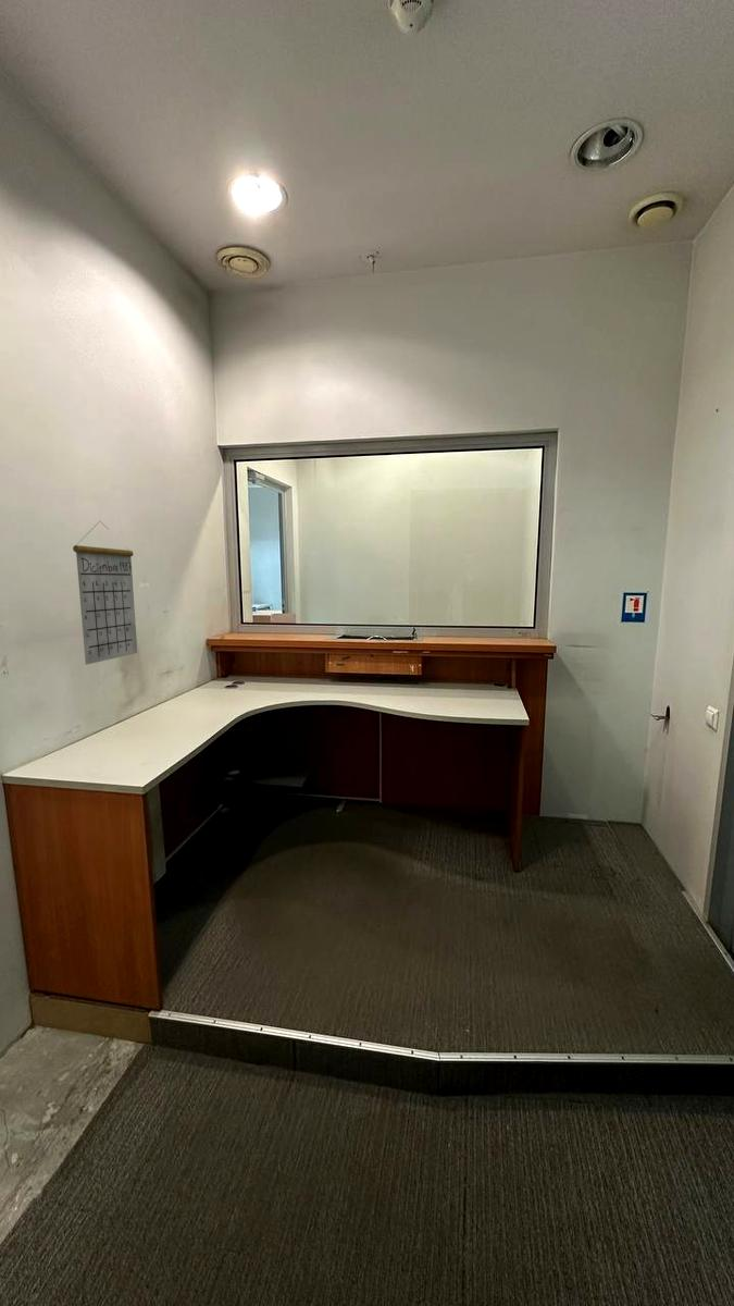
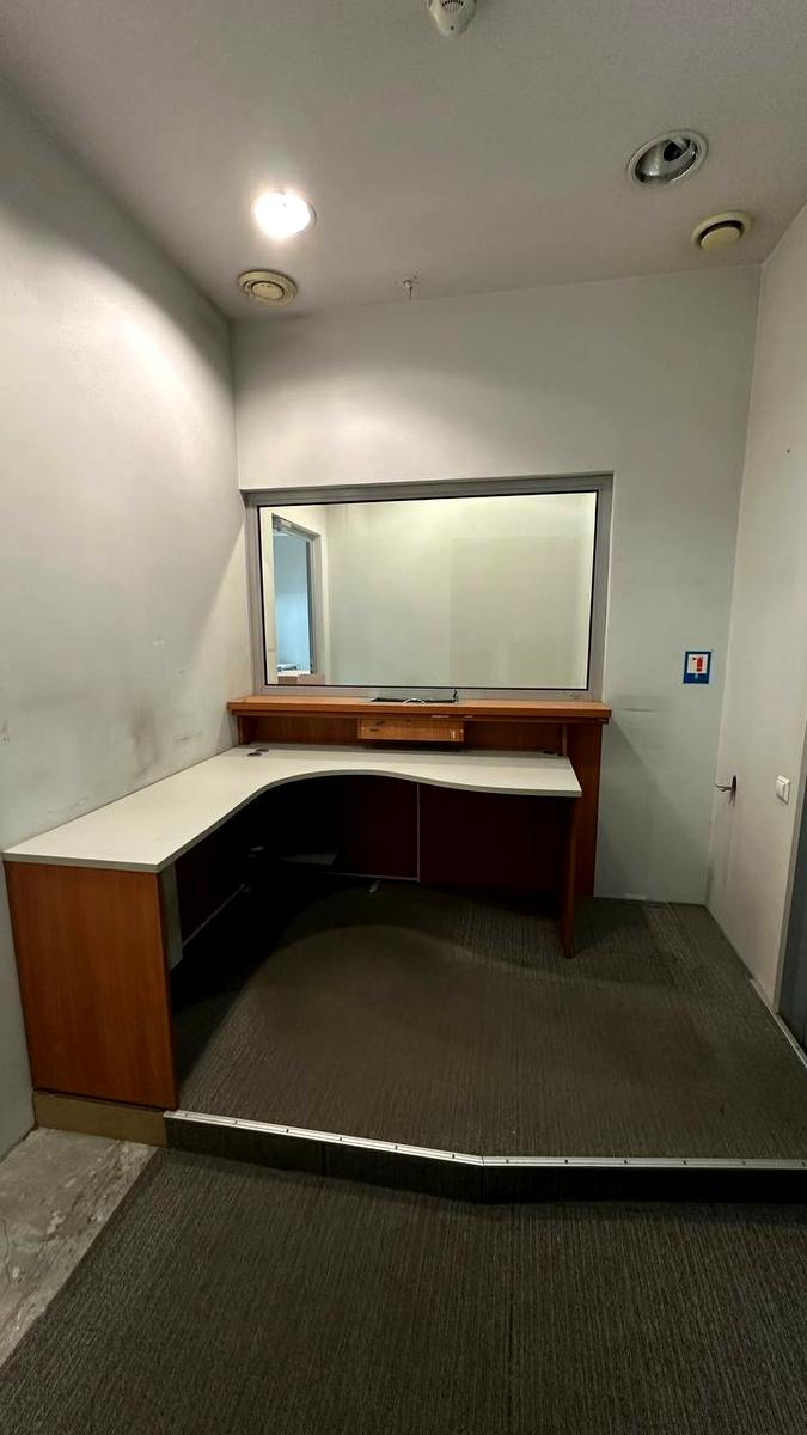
- calendar (108, 591)
